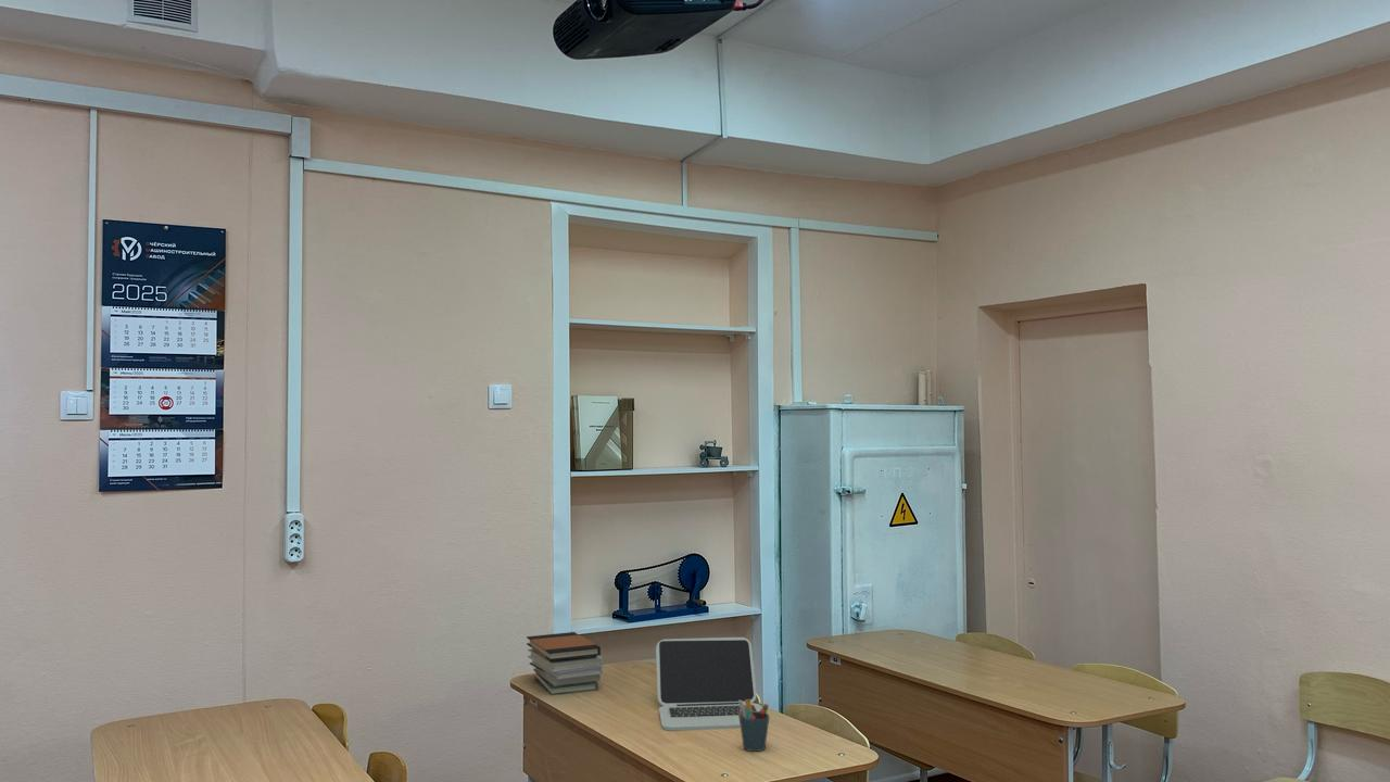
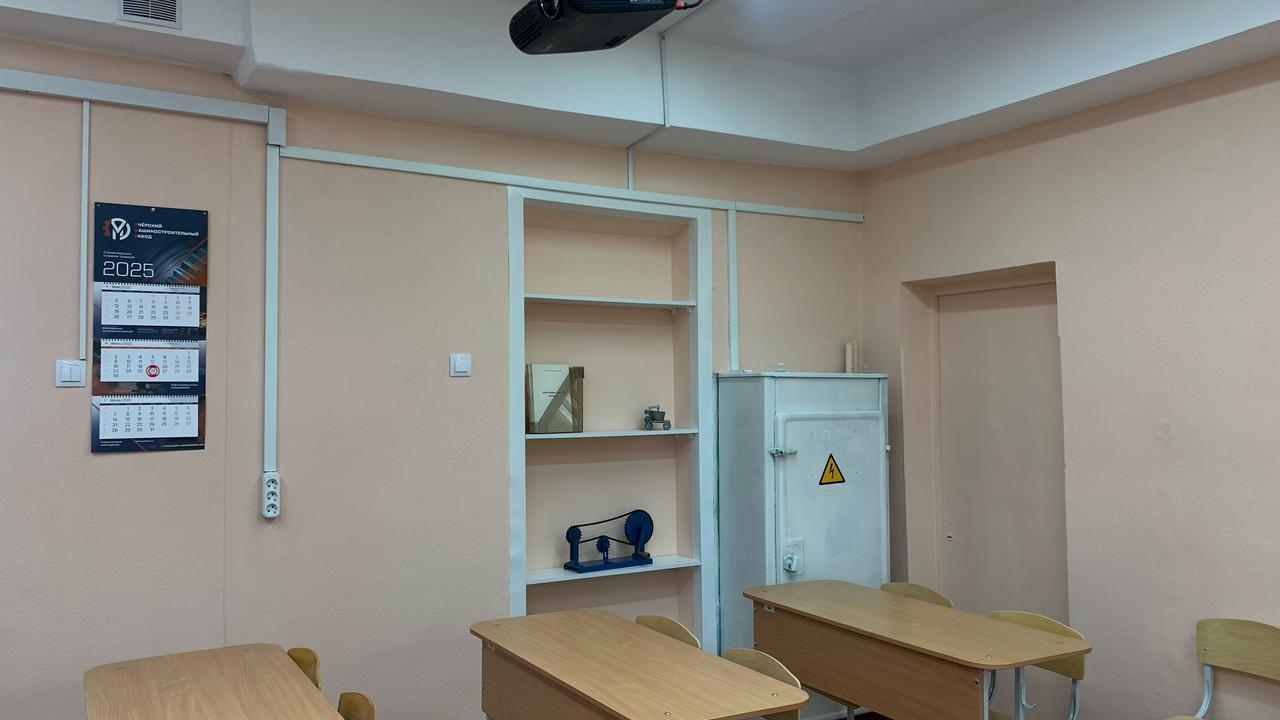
- book stack (564, 663)
- laptop (709, 680)
- pen holder (754, 722)
